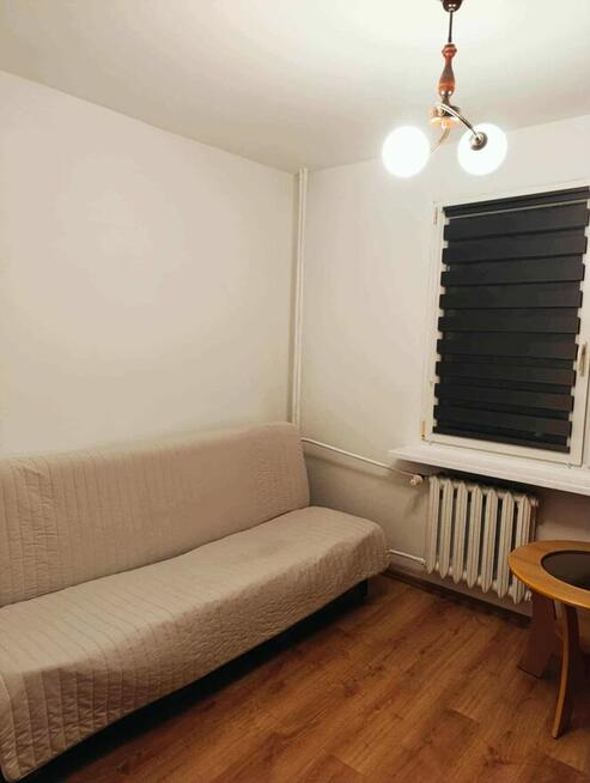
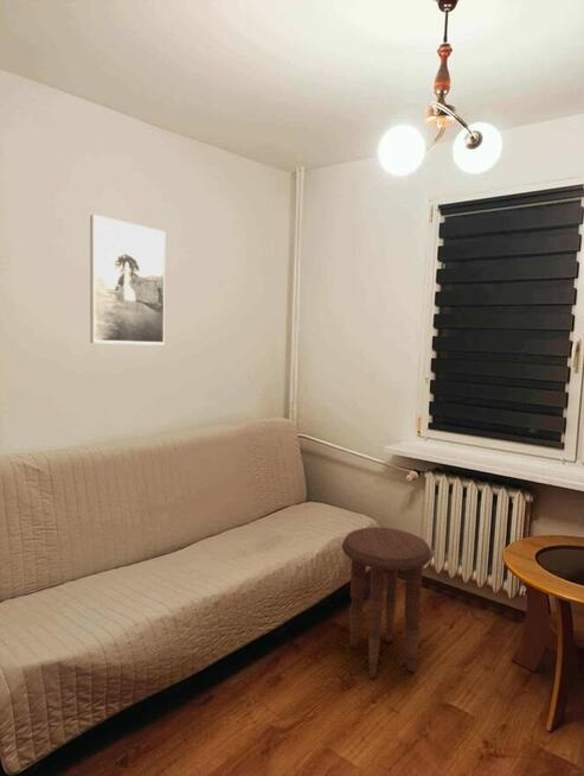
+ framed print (129, 284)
+ side table (381, 599)
